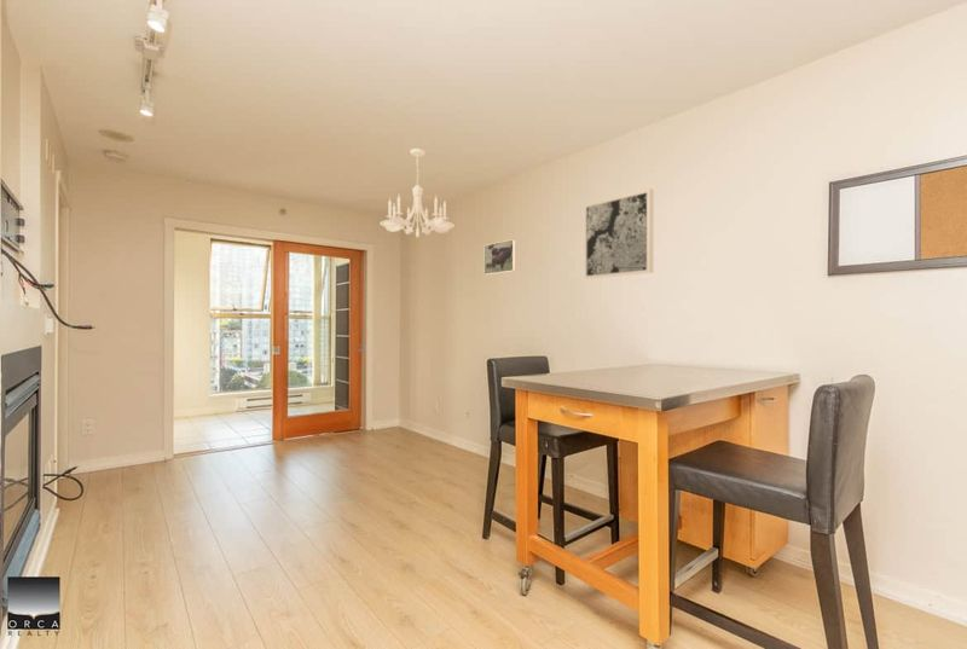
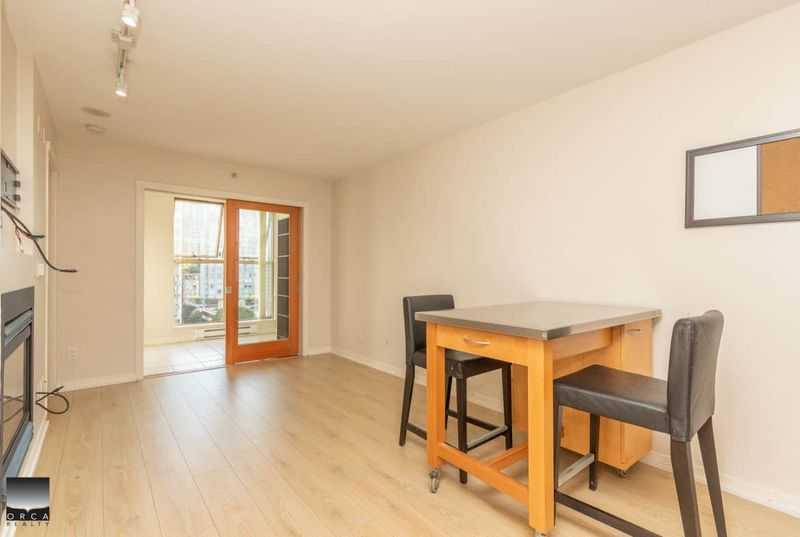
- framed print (499, 257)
- wall art (616, 236)
- chandelier (417, 193)
